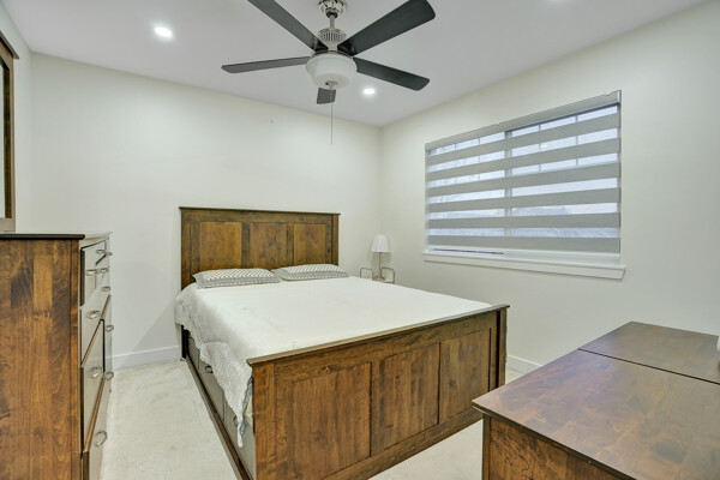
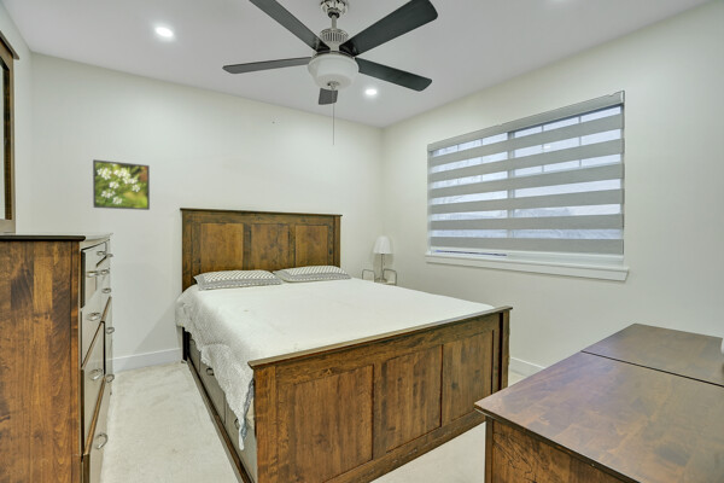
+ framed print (122, 185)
